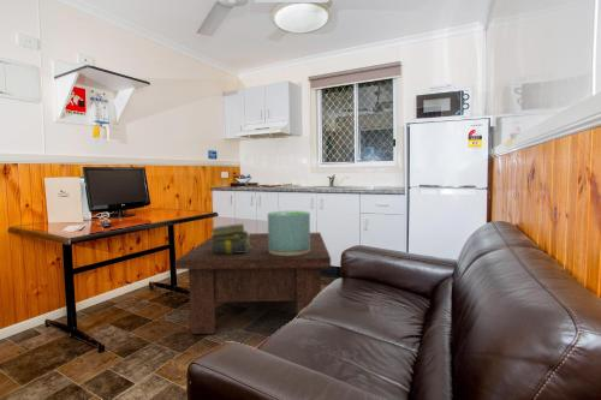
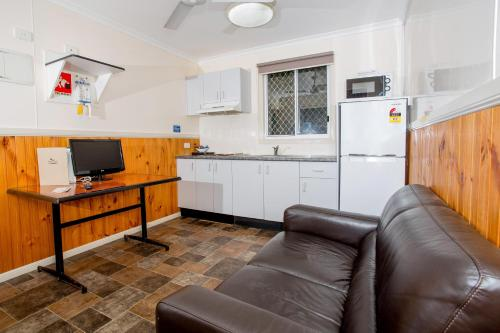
- decorative container (288, 231)
- coffee table (261, 275)
- stack of books (230, 238)
